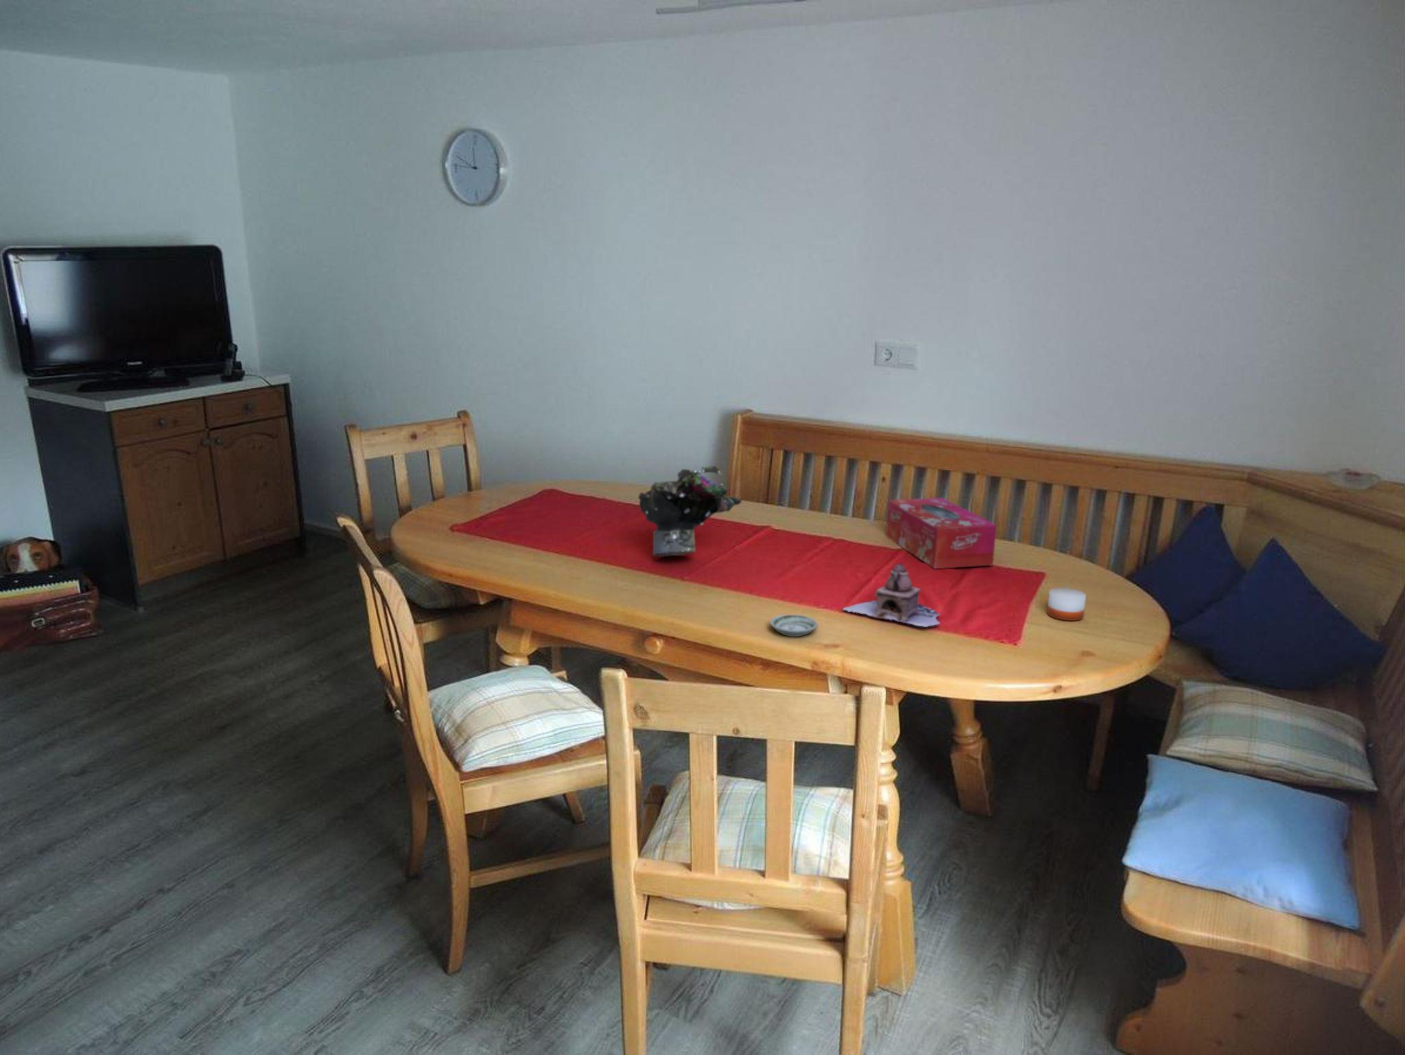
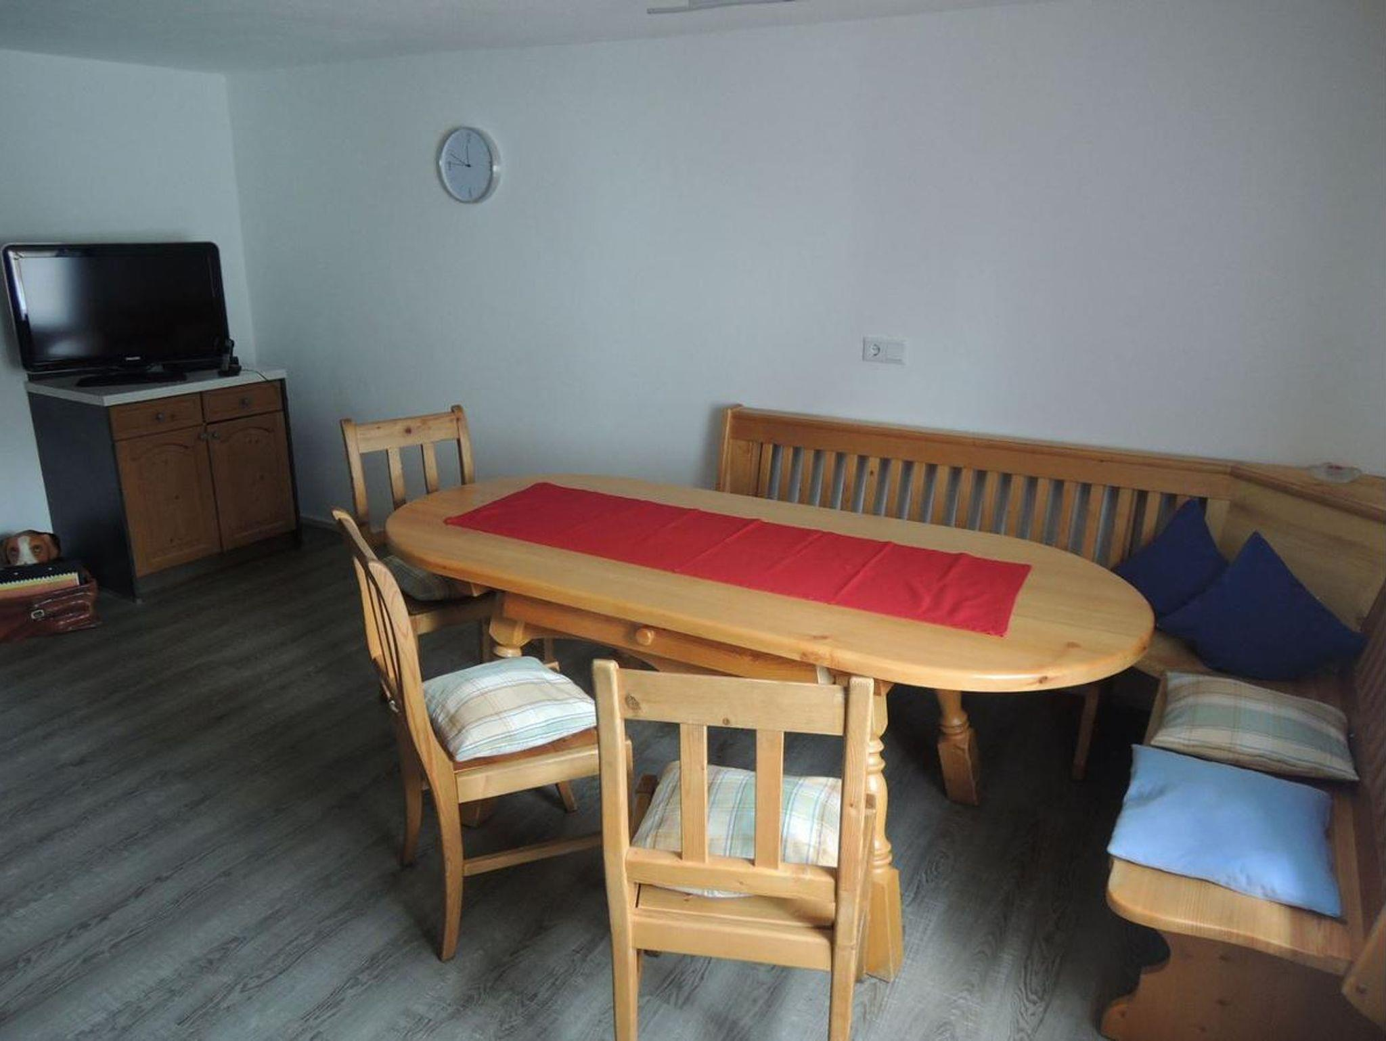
- saucer (793, 627)
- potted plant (681, 512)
- candle (1067, 592)
- teapot (901, 590)
- tissue box (937, 531)
